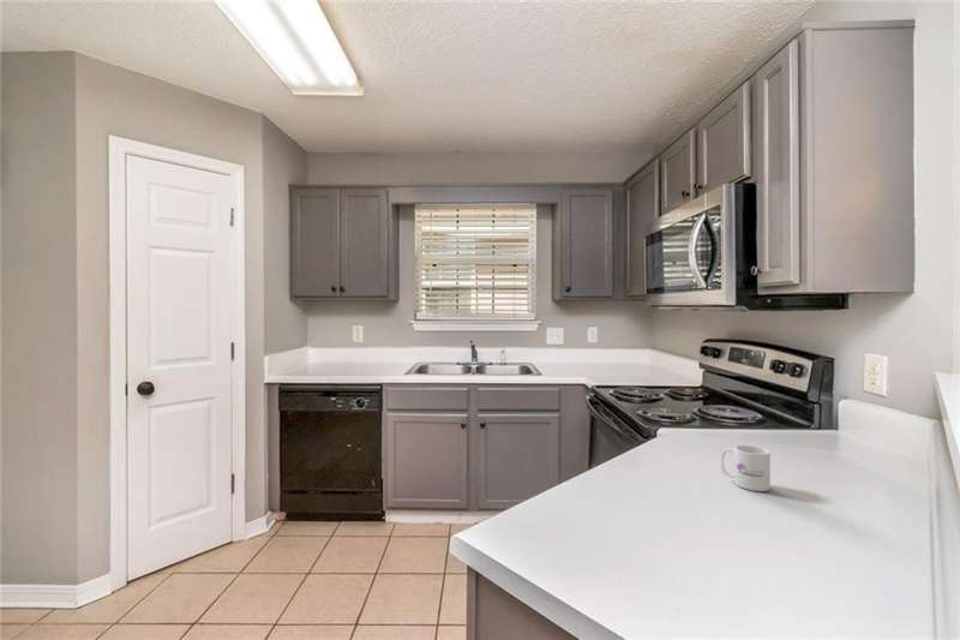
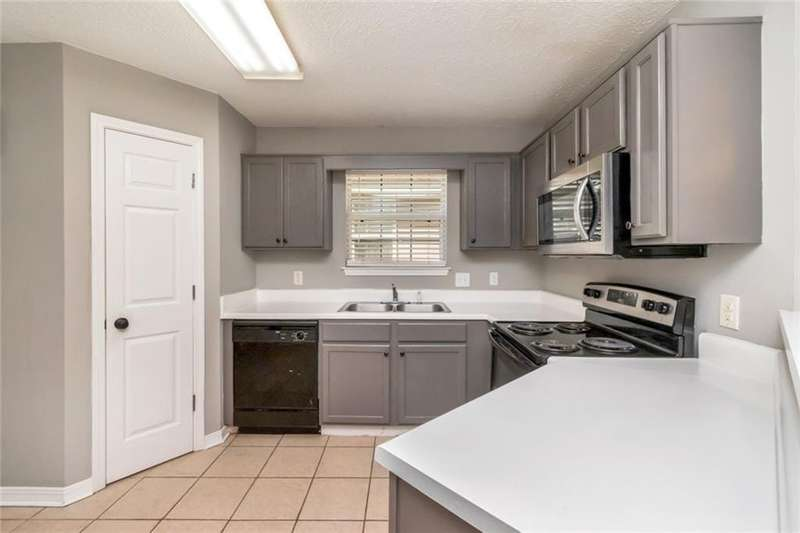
- mug (744, 465)
